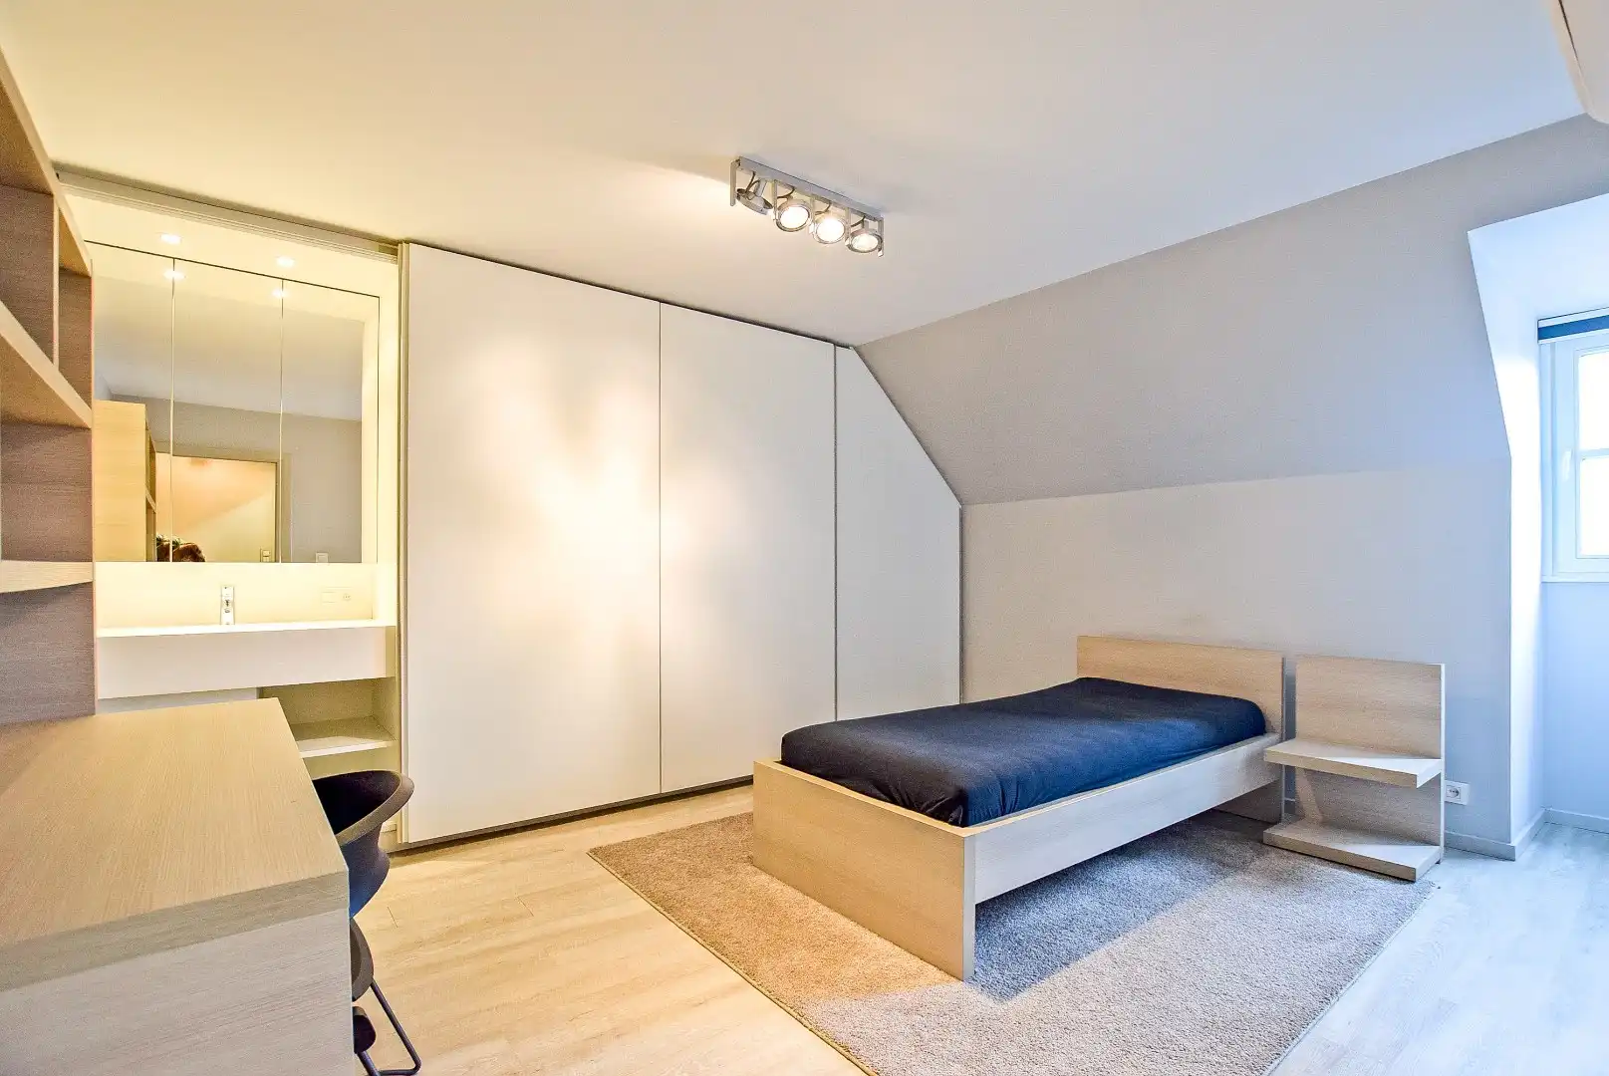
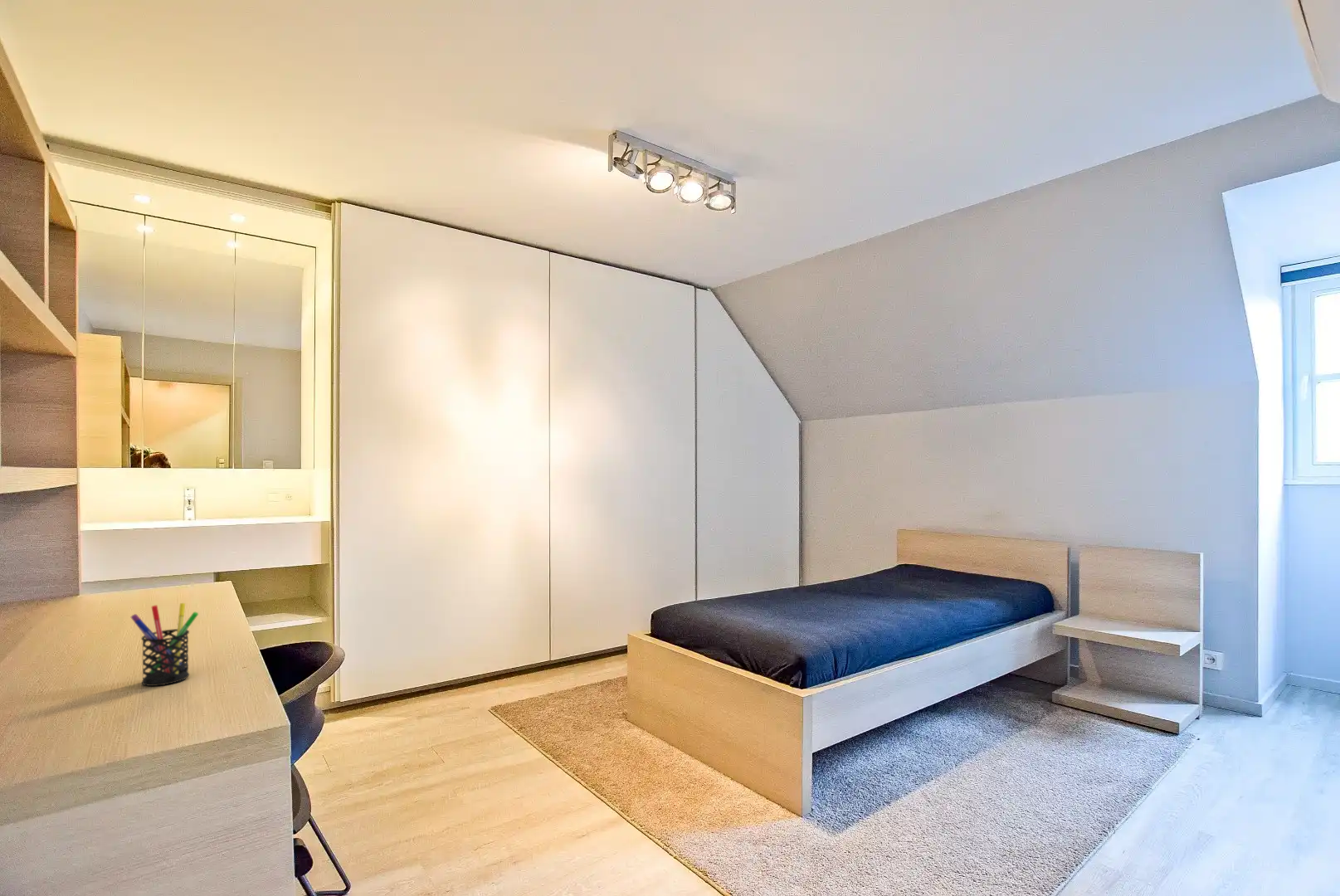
+ pen holder (169, 640)
